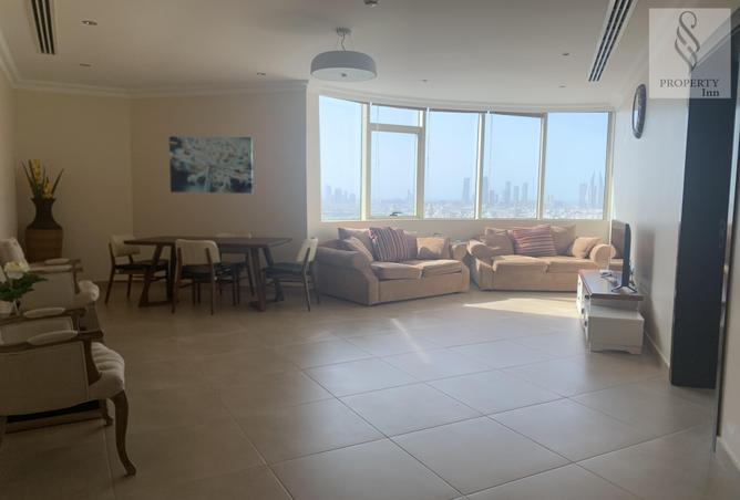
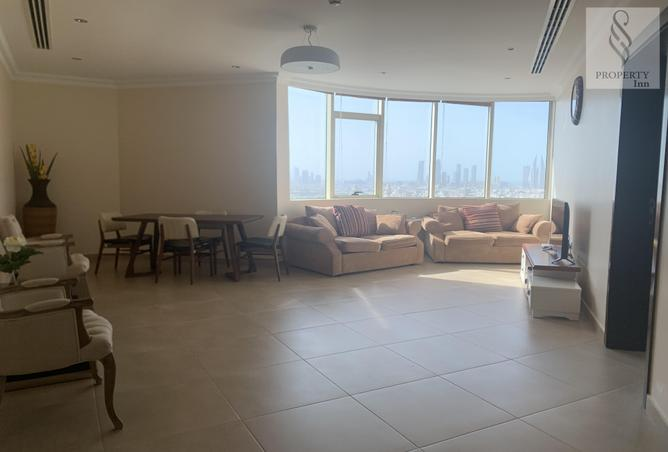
- wall art (210, 165)
